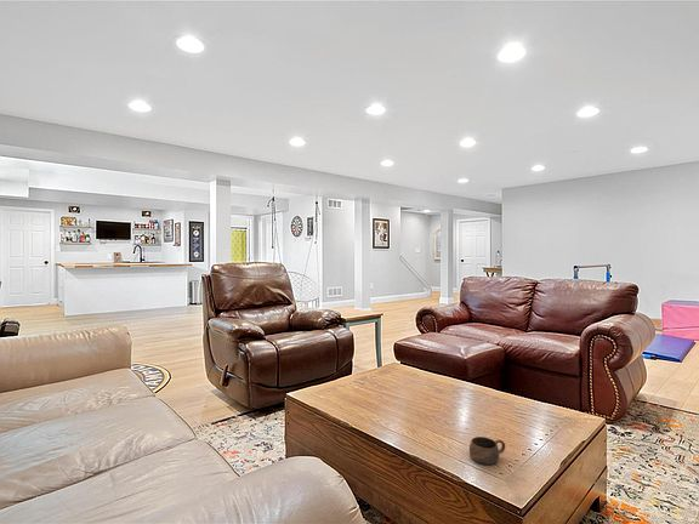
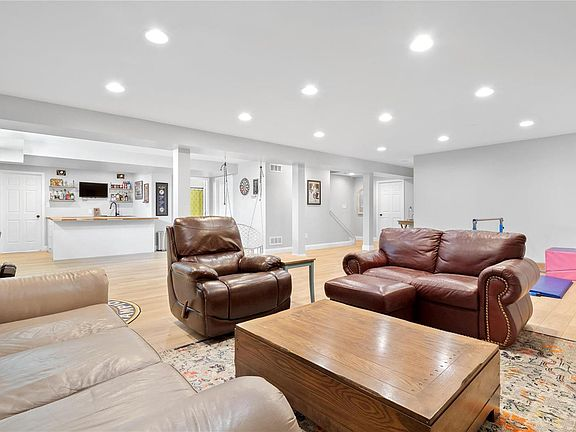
- cup (488, 449)
